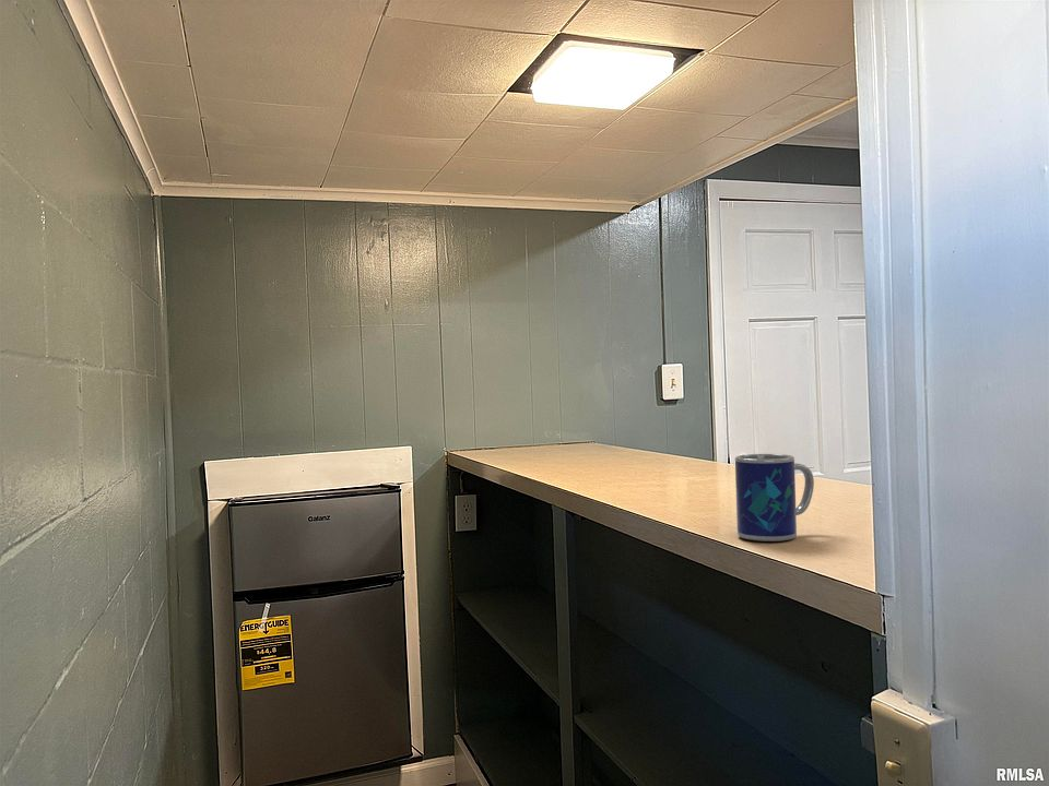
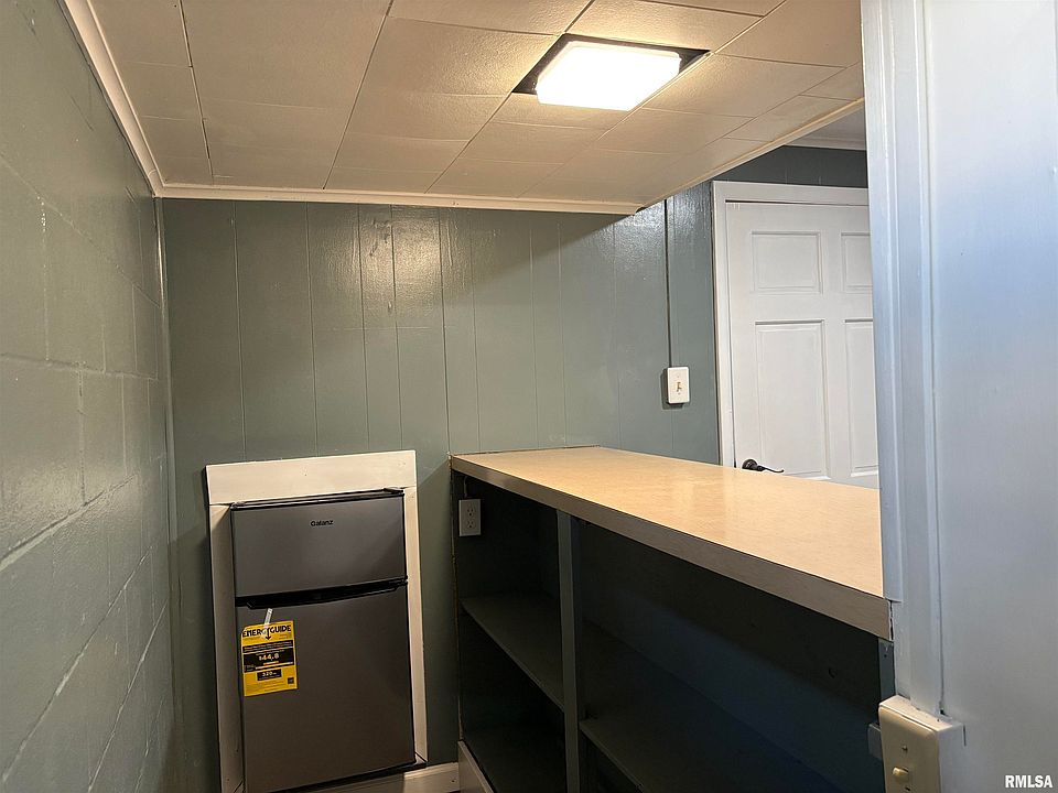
- mug (777, 495)
